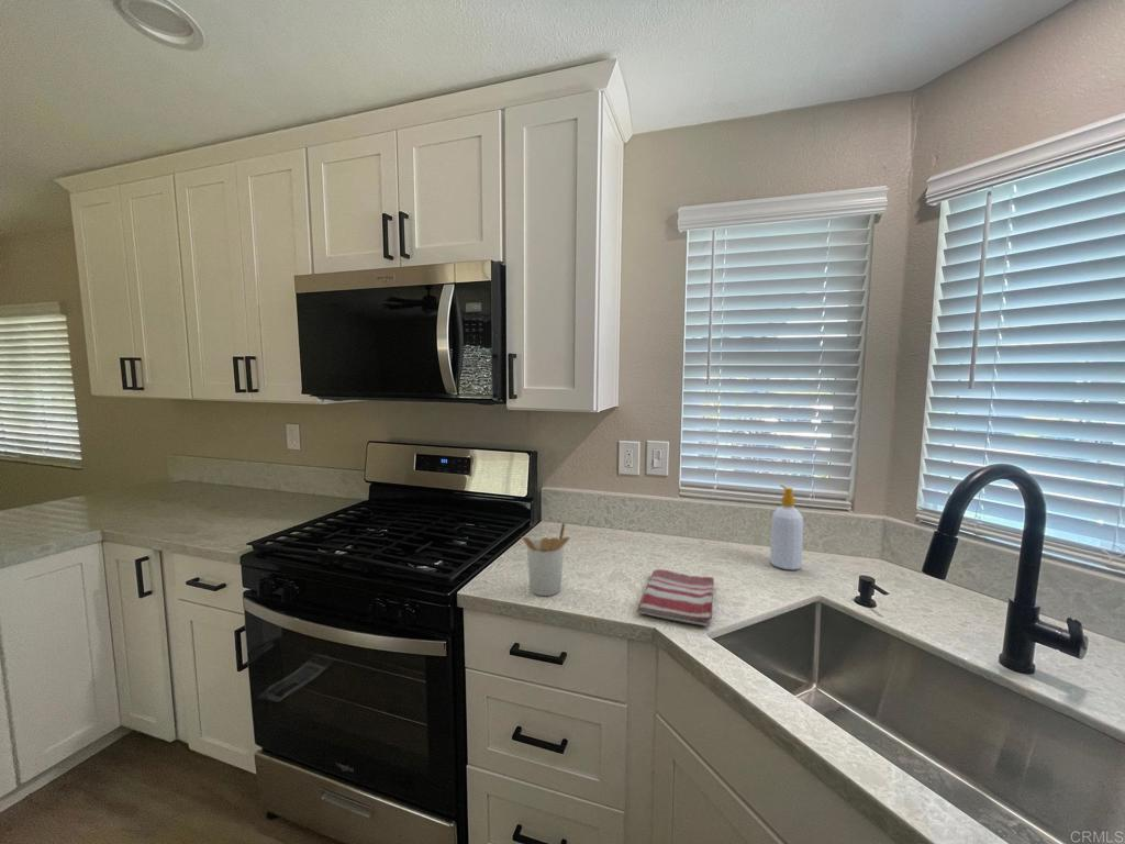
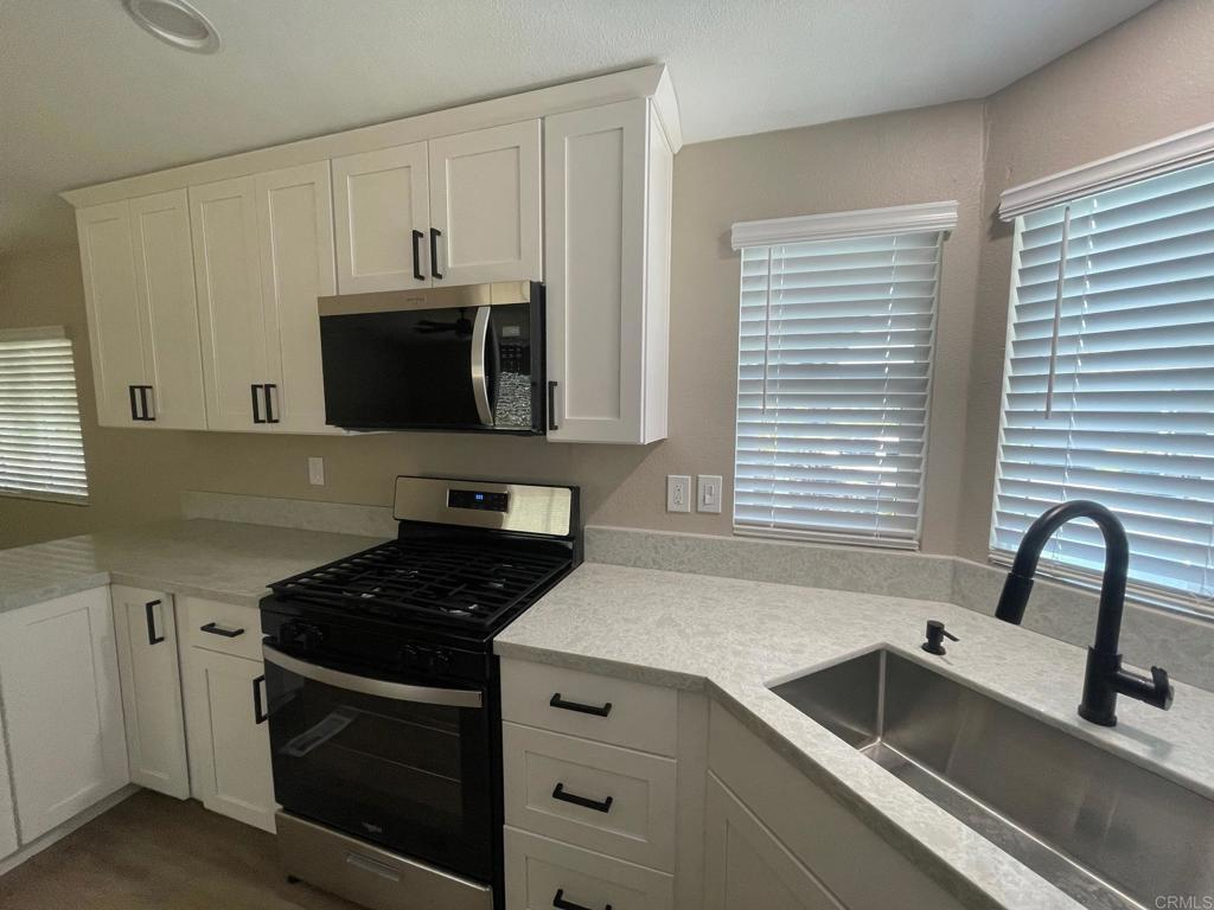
- utensil holder (548, 559)
- soap bottle (786, 525)
- dish towel (678, 593)
